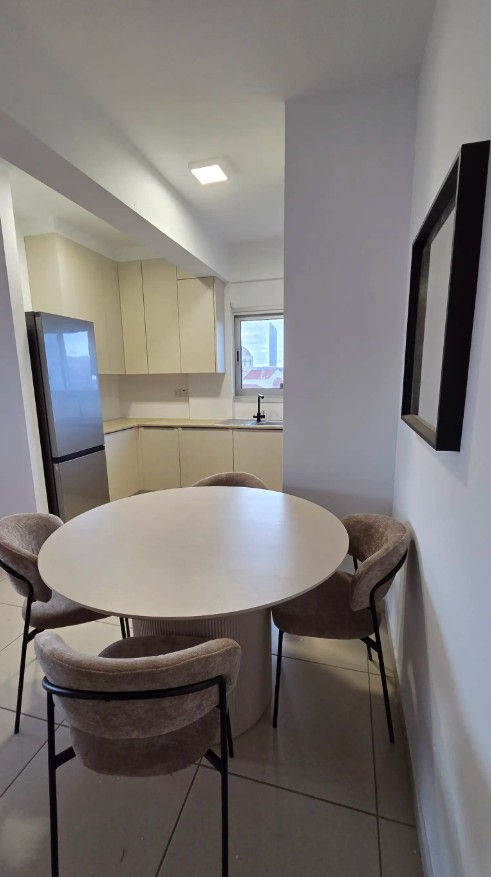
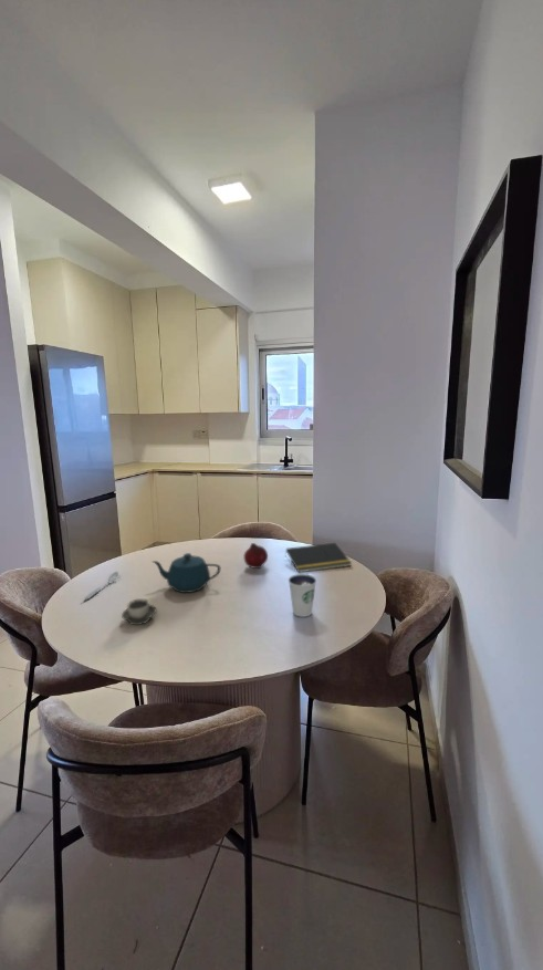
+ cup (138, 611)
+ notepad (317, 556)
+ fruit (255, 555)
+ spoon (102, 586)
+ dixie cup (302, 596)
+ teapot (186, 570)
